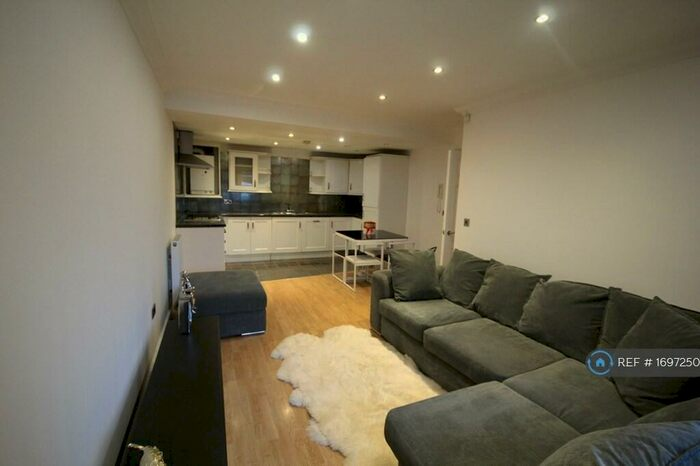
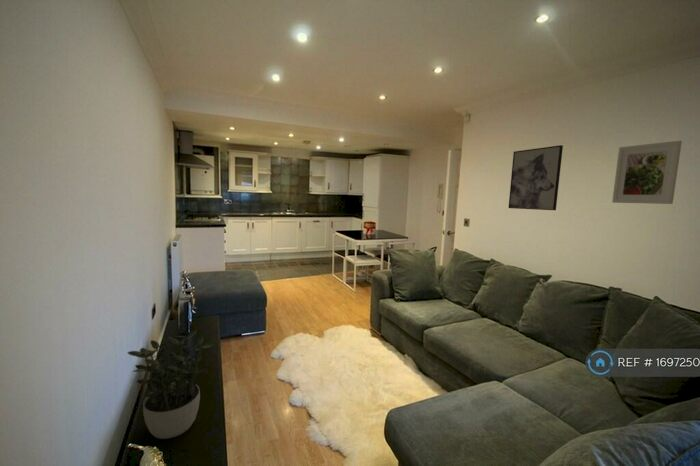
+ wall art (533, 179)
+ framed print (644, 174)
+ potted plant (174, 380)
